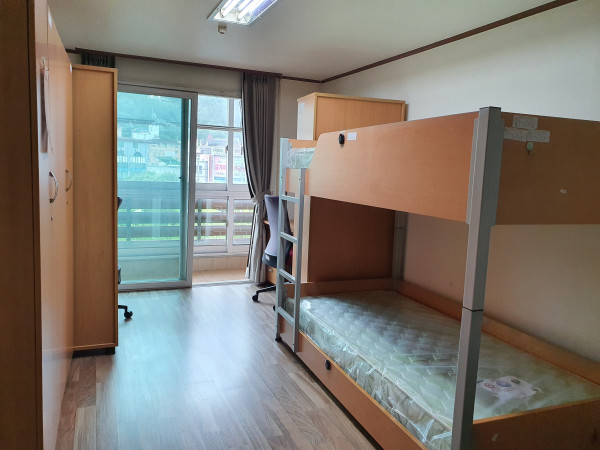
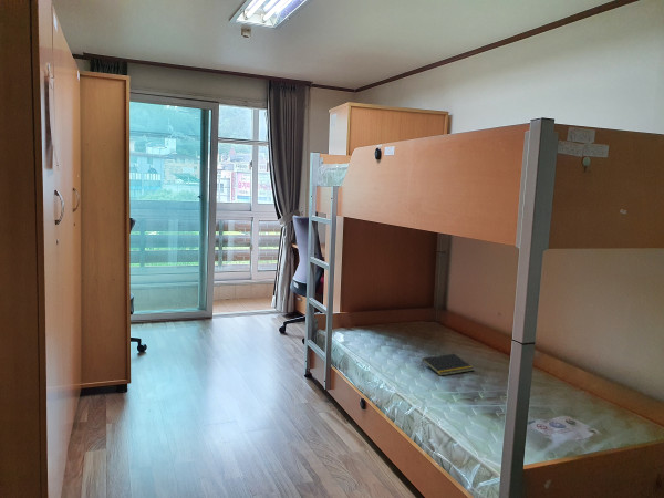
+ notepad (447, 364)
